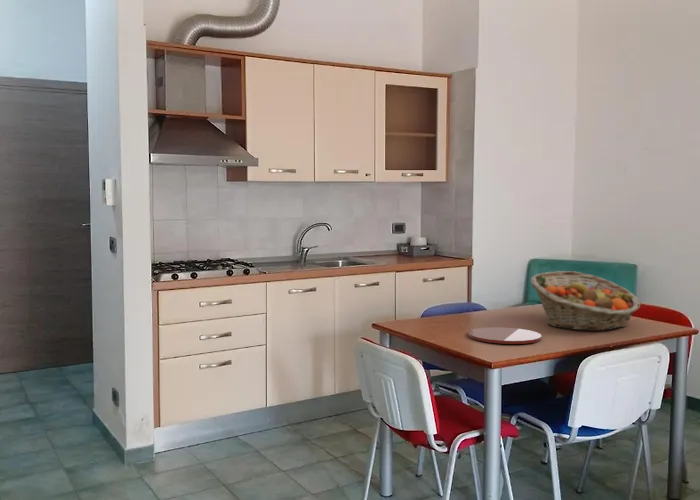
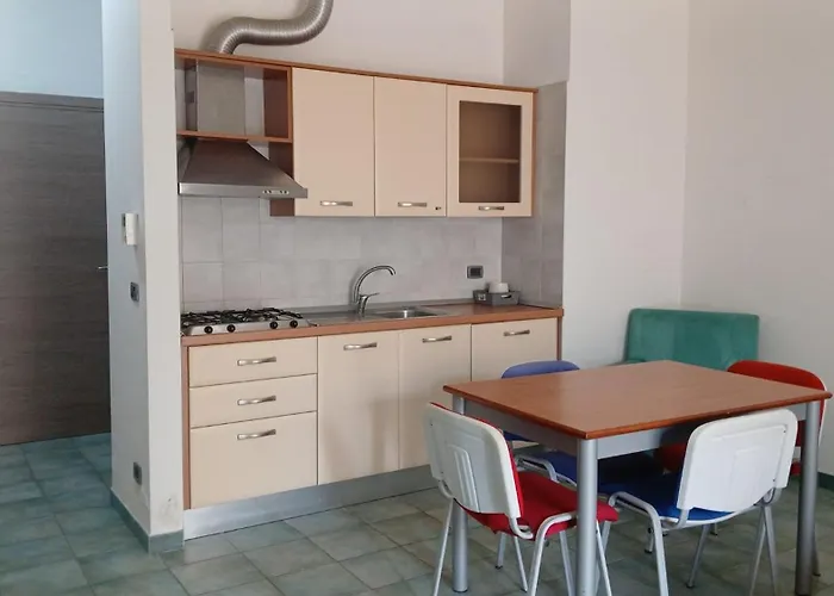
- plate (504, 335)
- fruit basket (584, 299)
